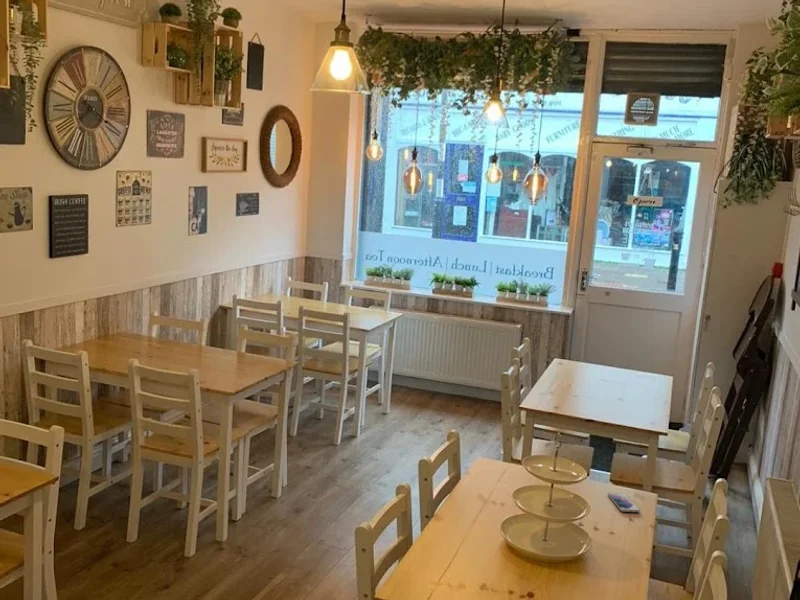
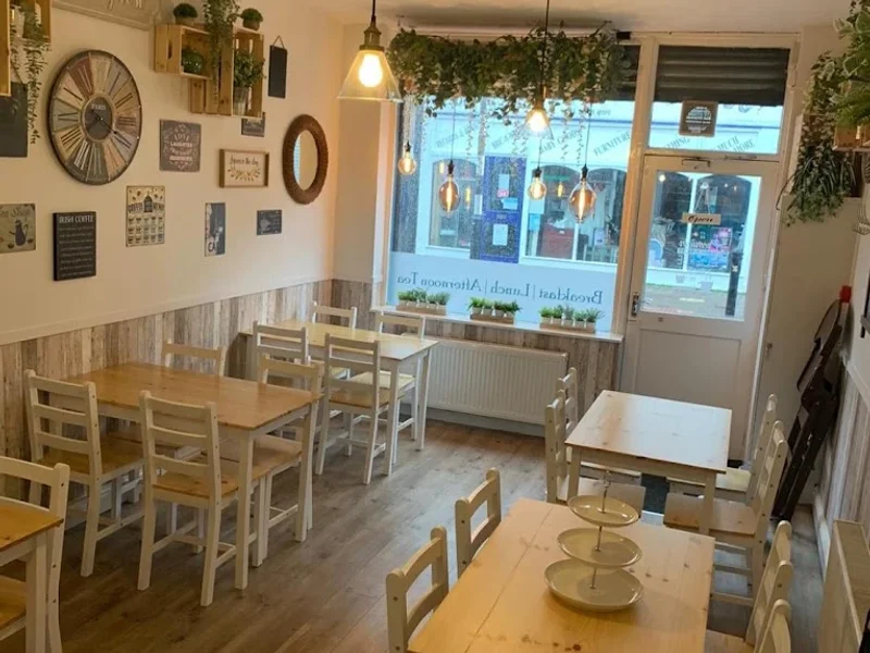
- smartphone (623, 502)
